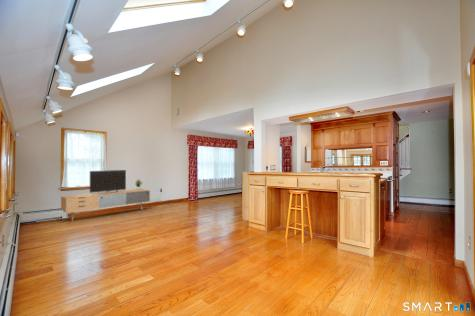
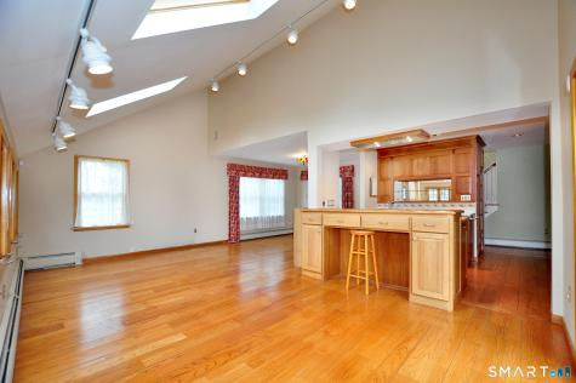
- media console (109, 192)
